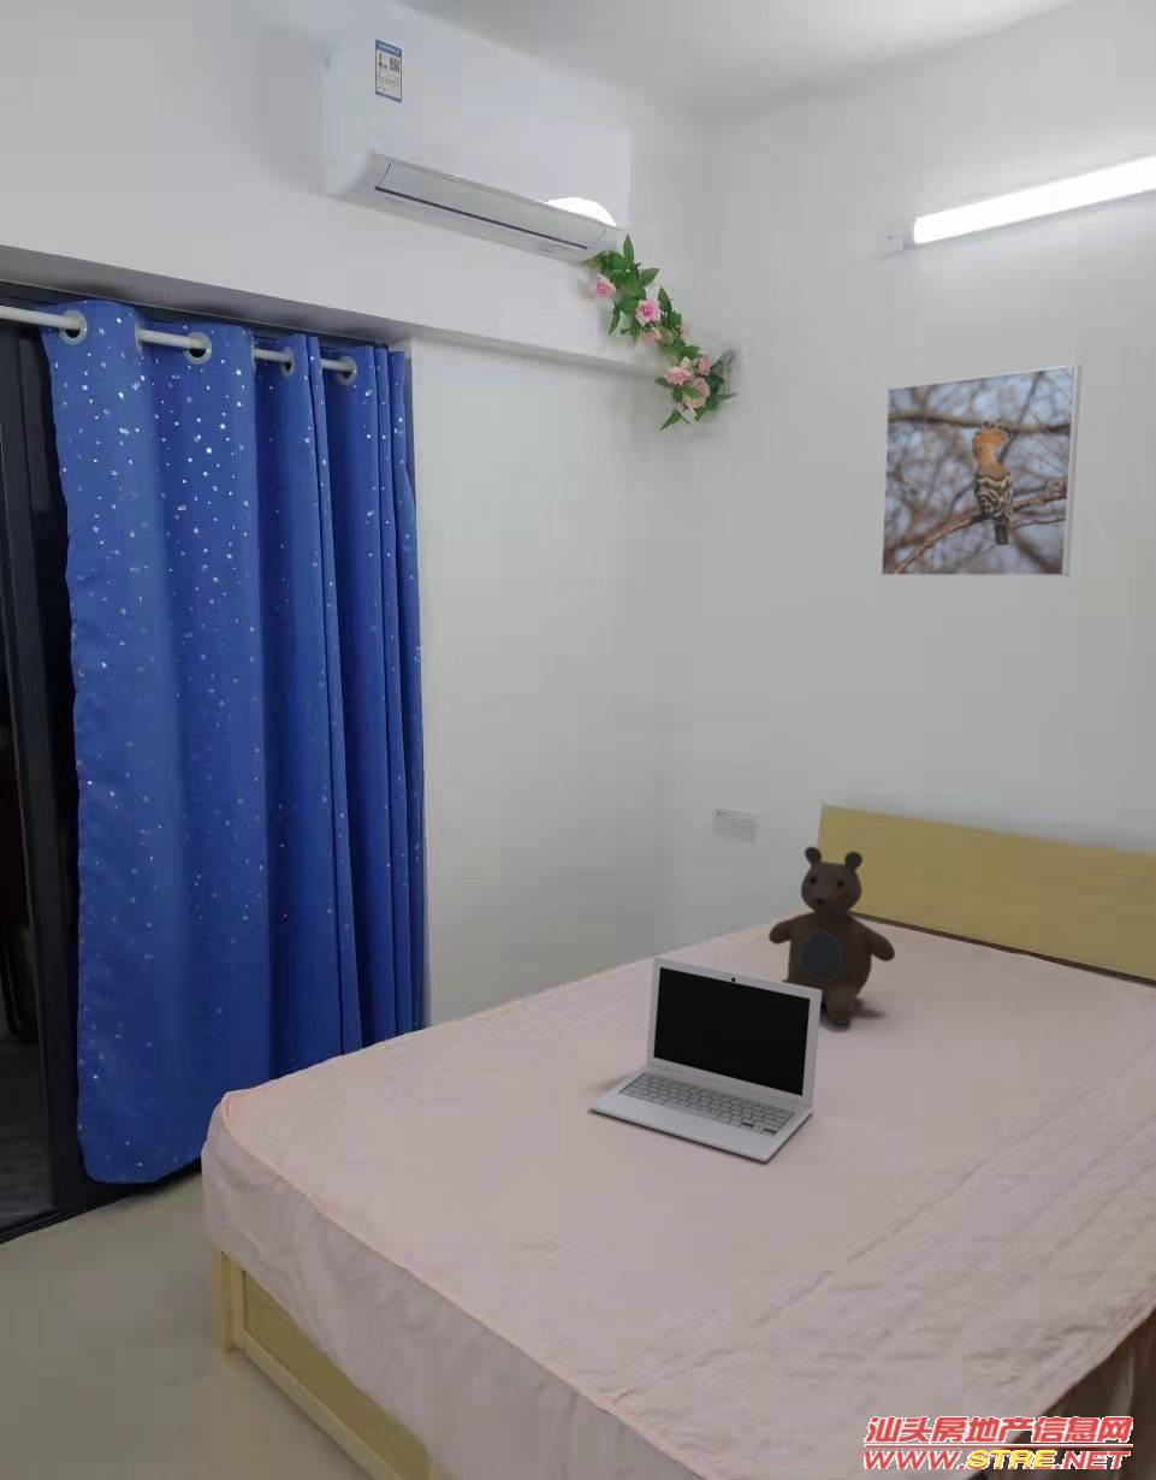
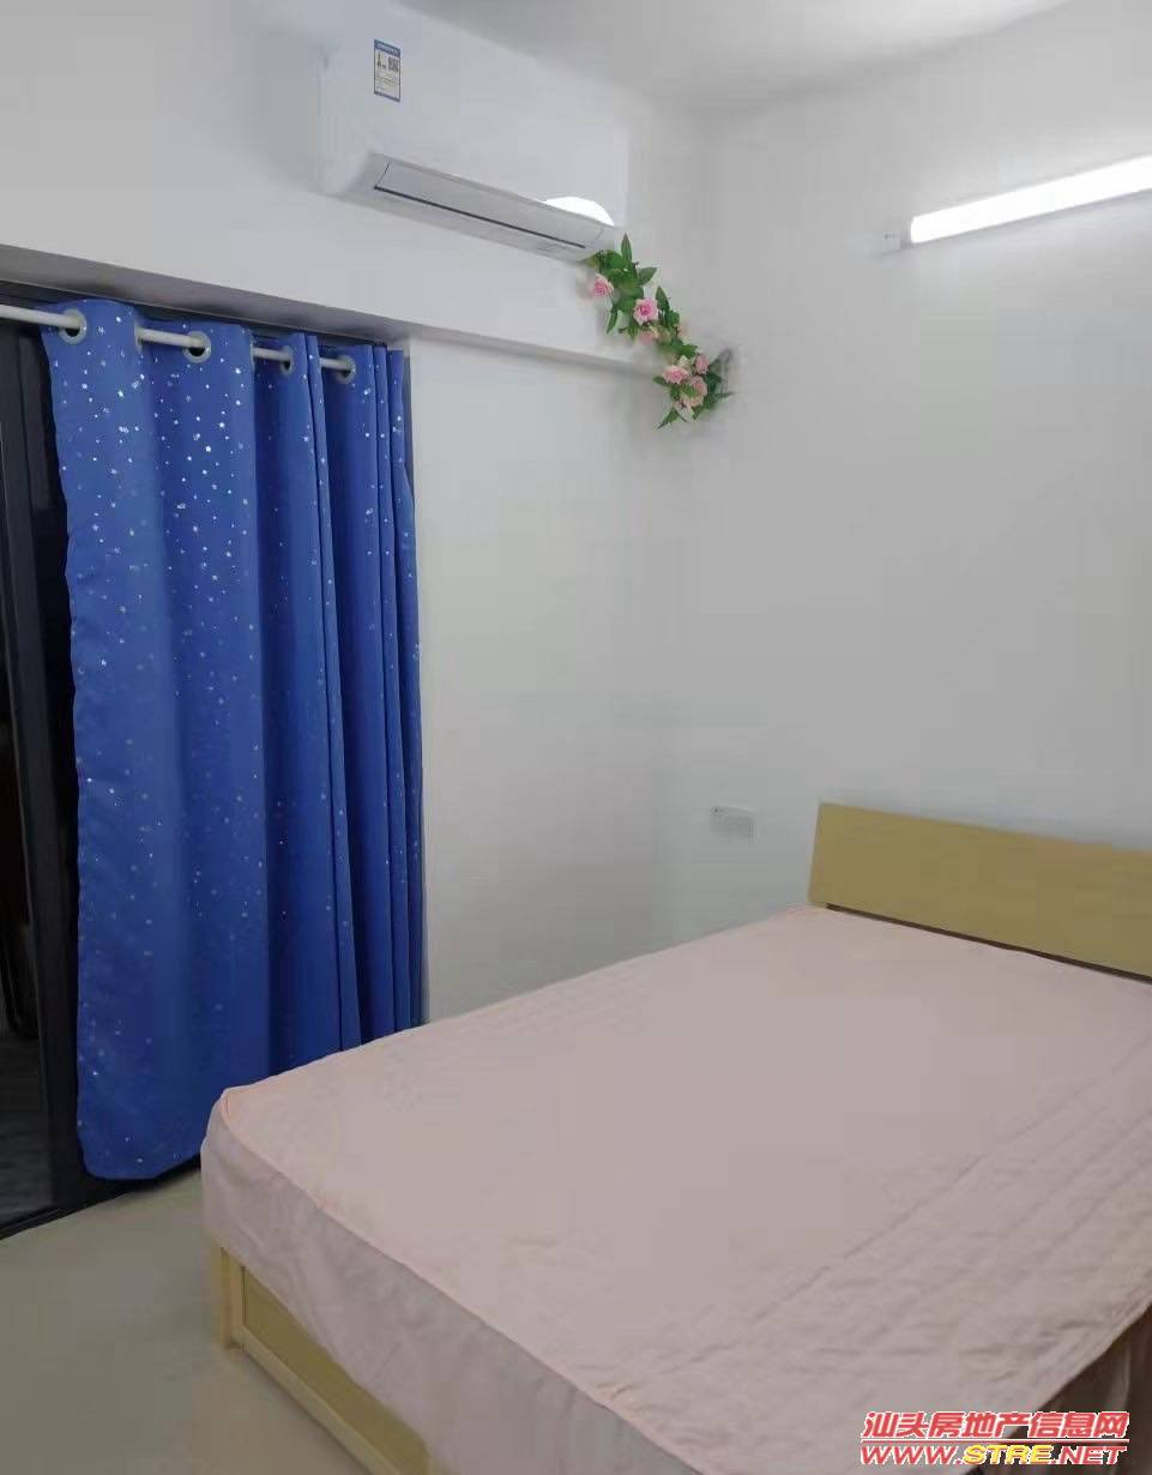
- teddy bear (824, 930)
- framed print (973, 478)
- laptop (705, 1050)
